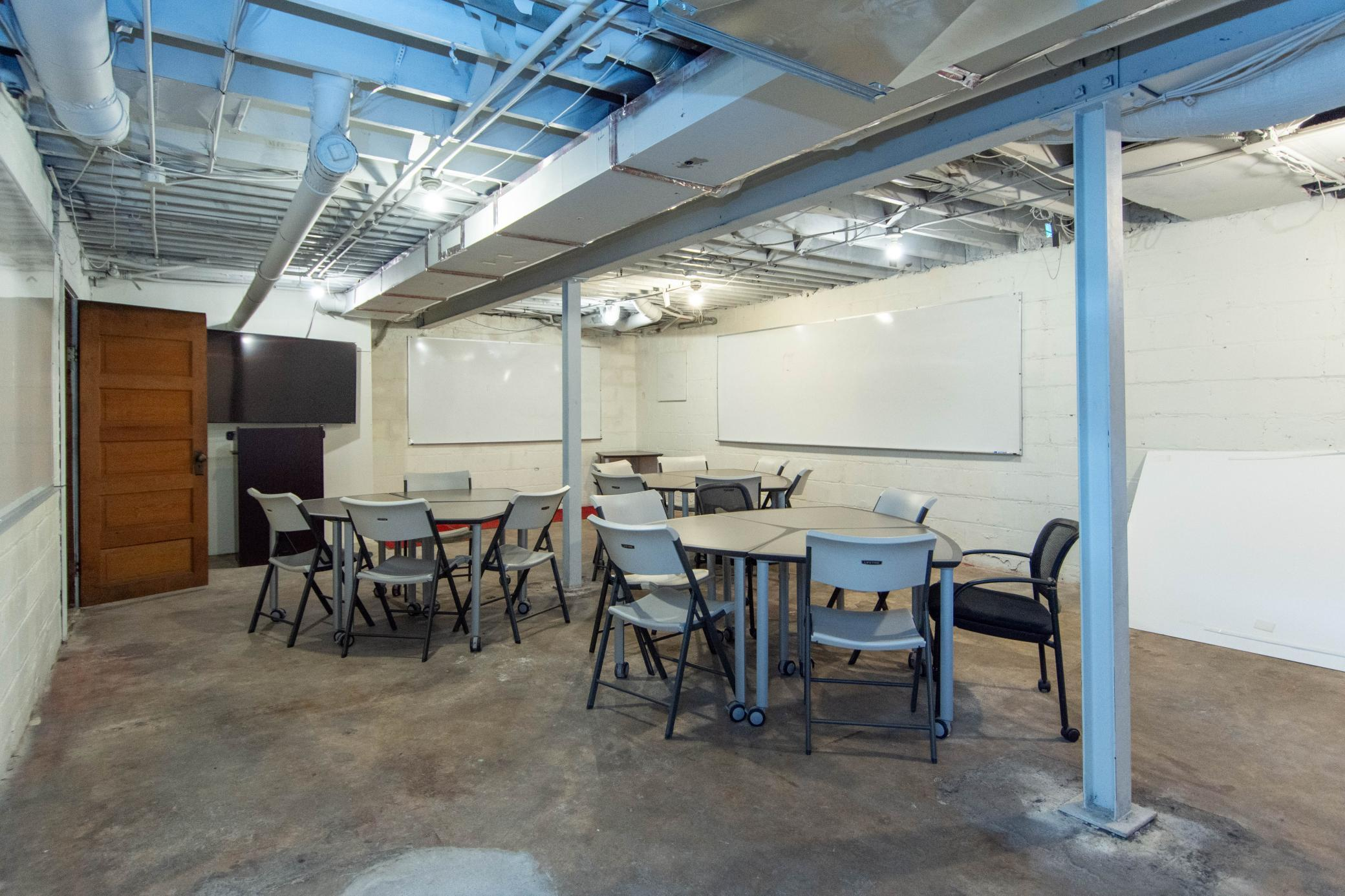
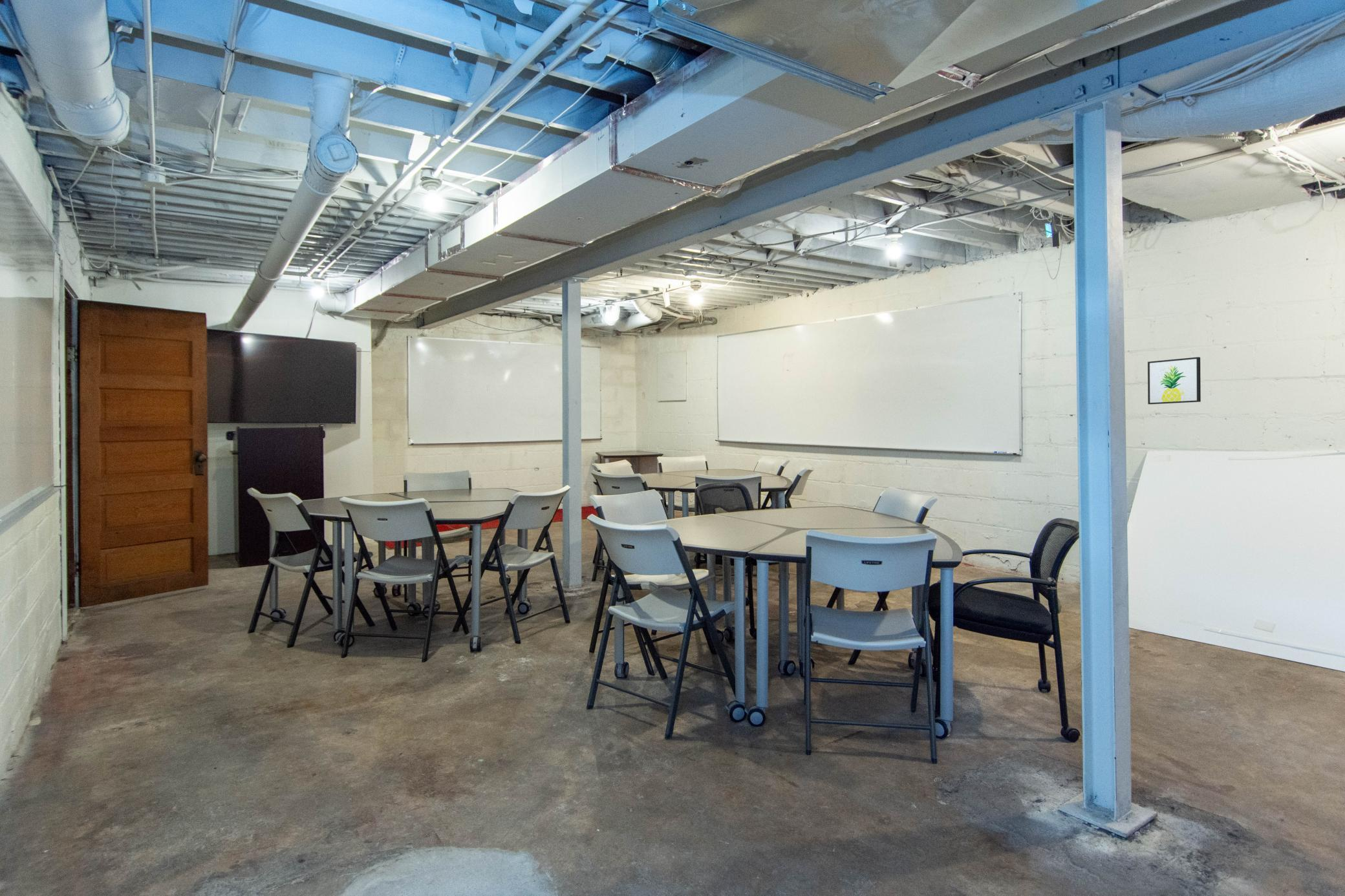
+ wall art (1173, 381)
